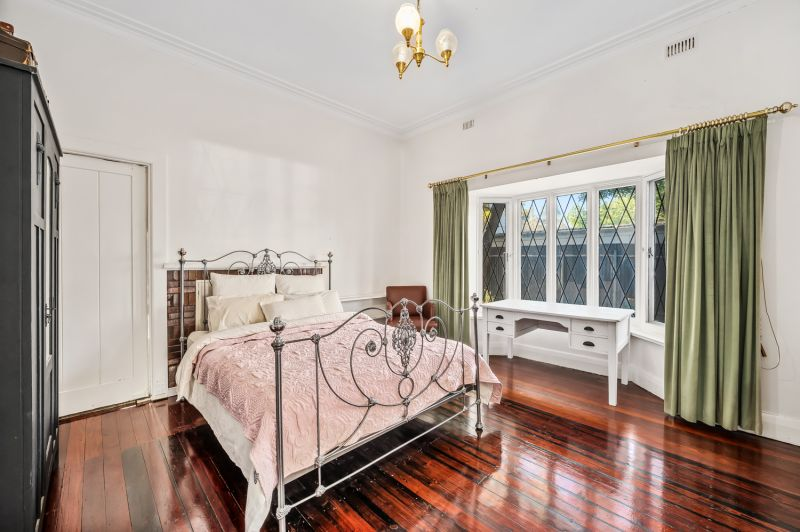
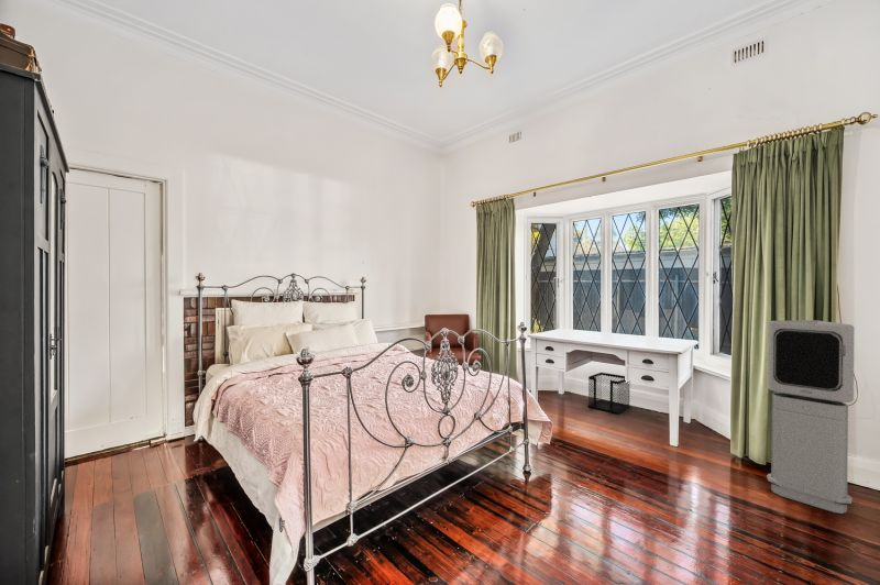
+ wastebasket (608, 391)
+ air purifier (810, 407)
